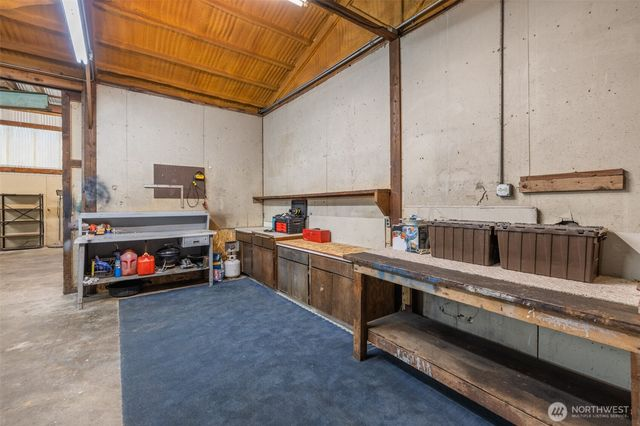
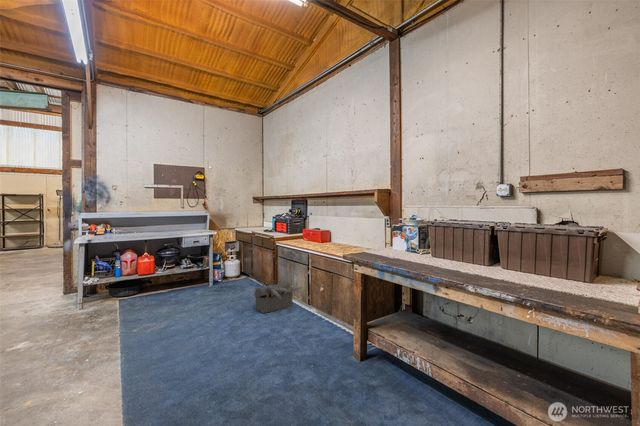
+ toolbox (278, 295)
